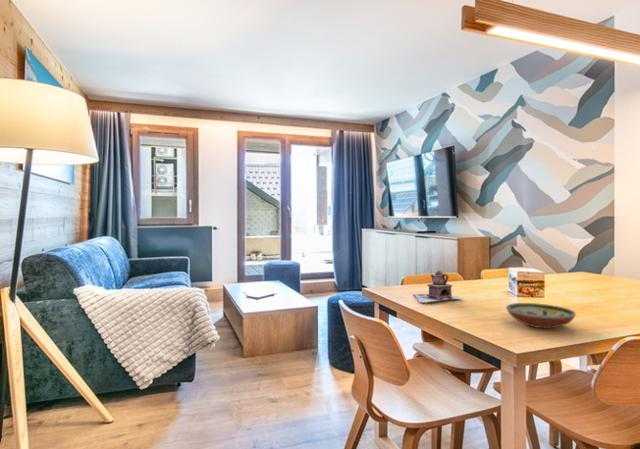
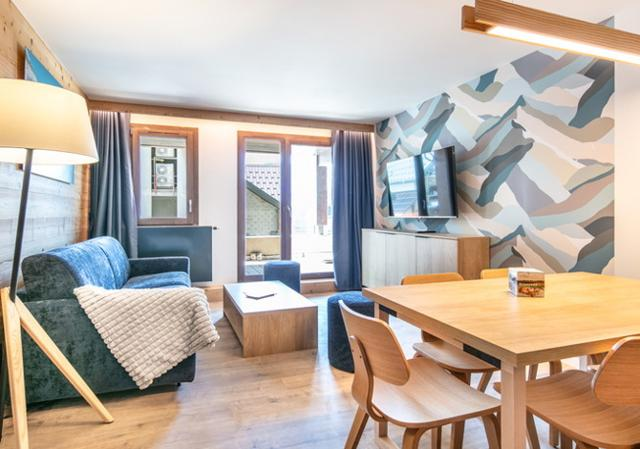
- teapot (438, 284)
- decorative bowl (539, 316)
